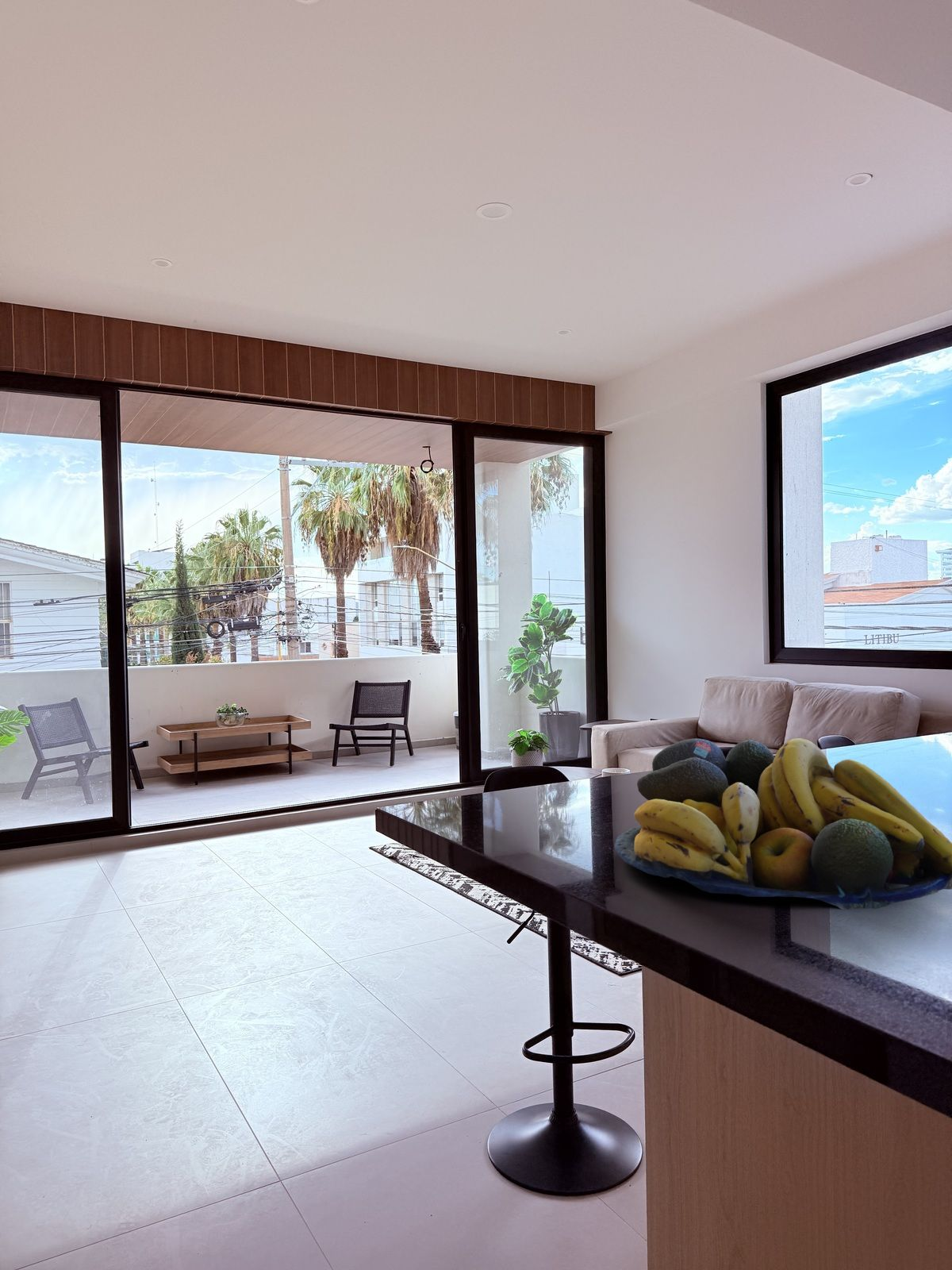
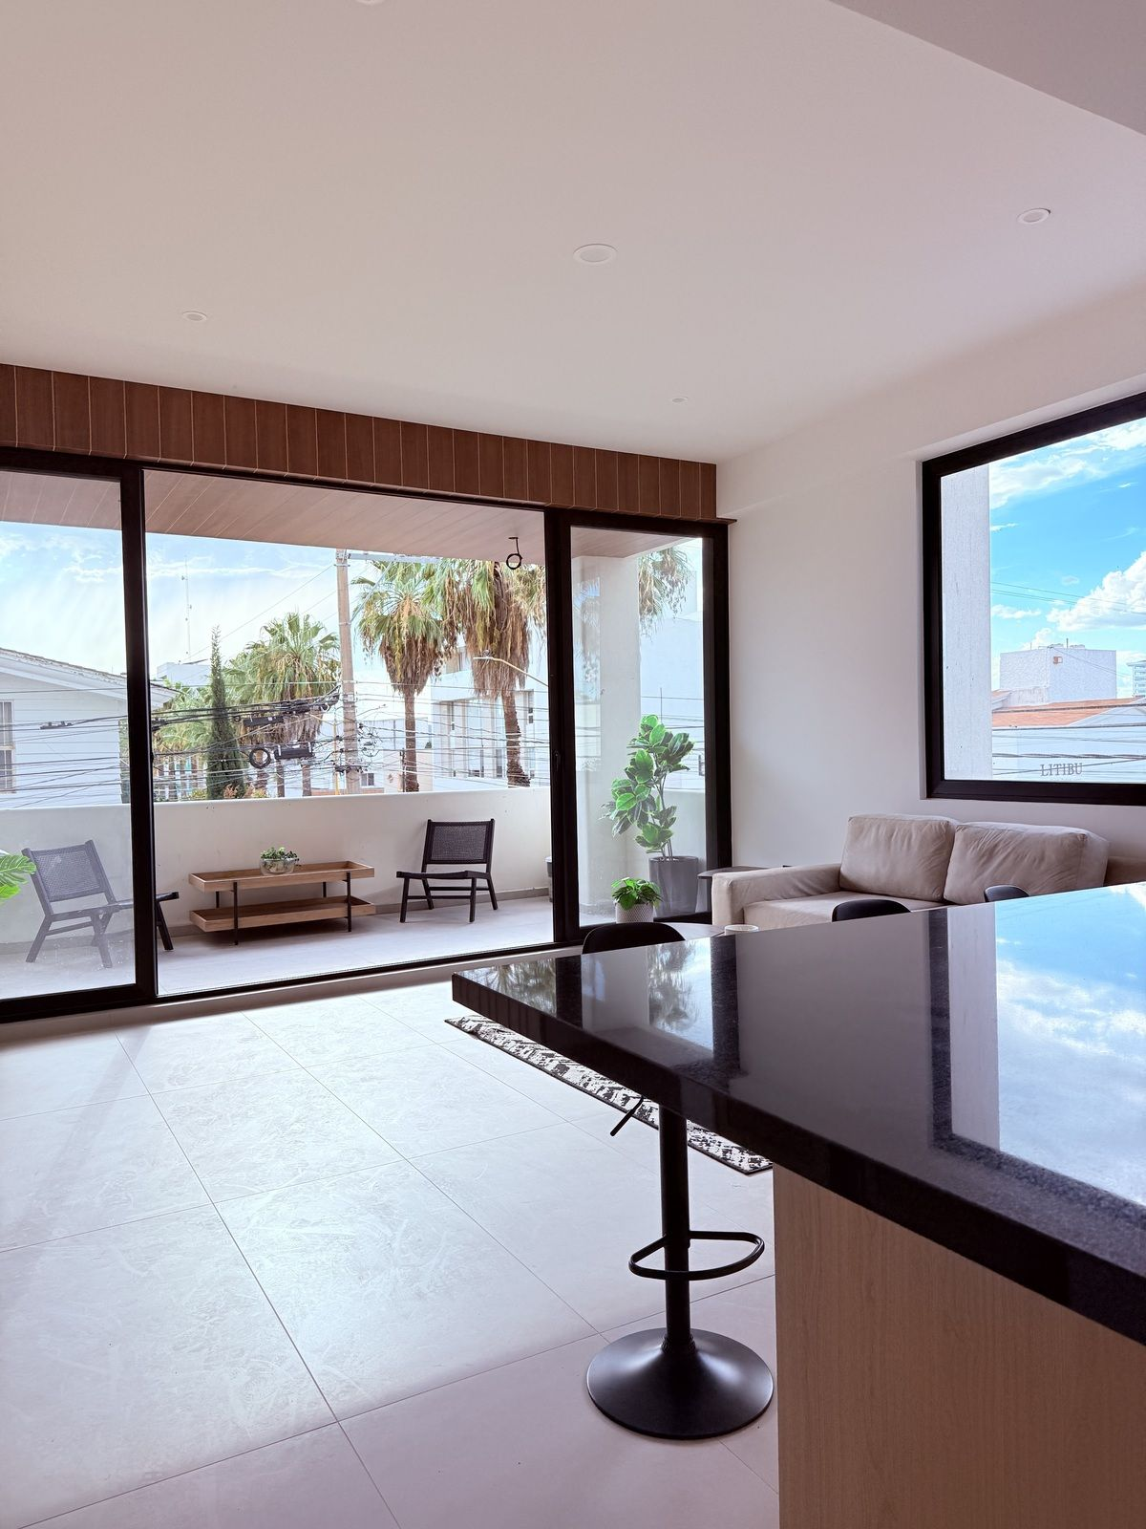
- fruit bowl (777, 800)
